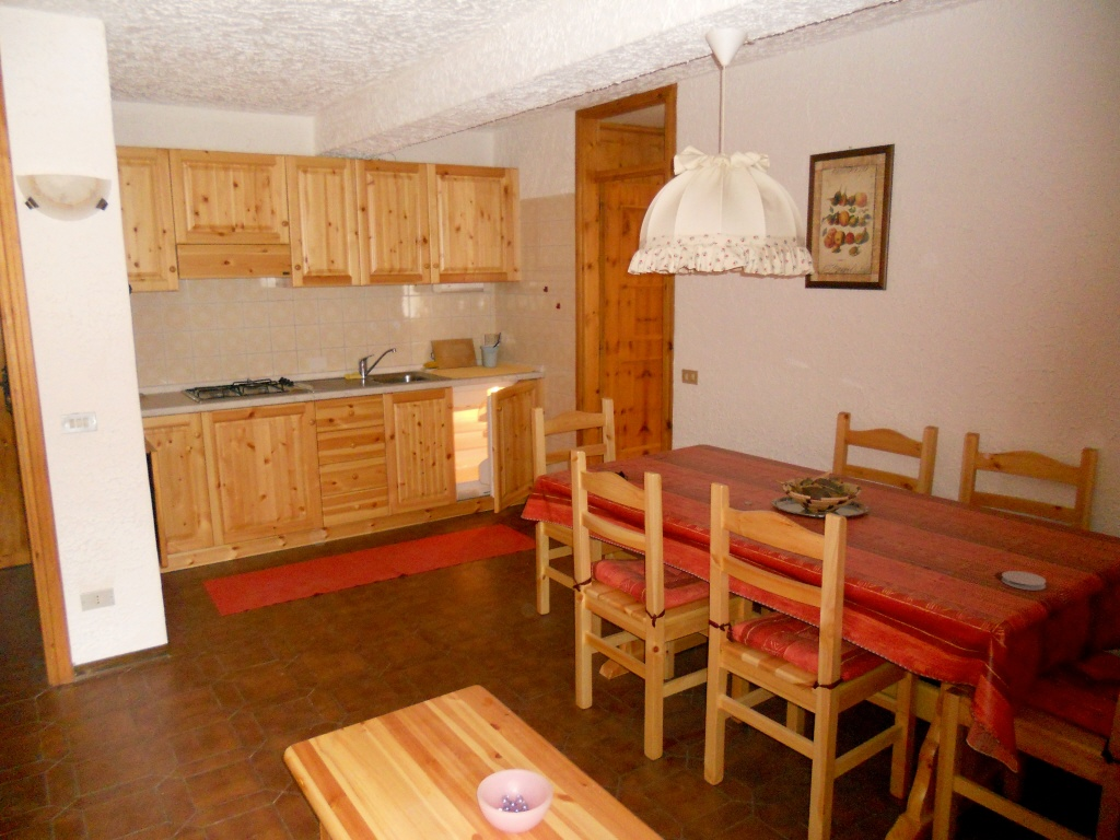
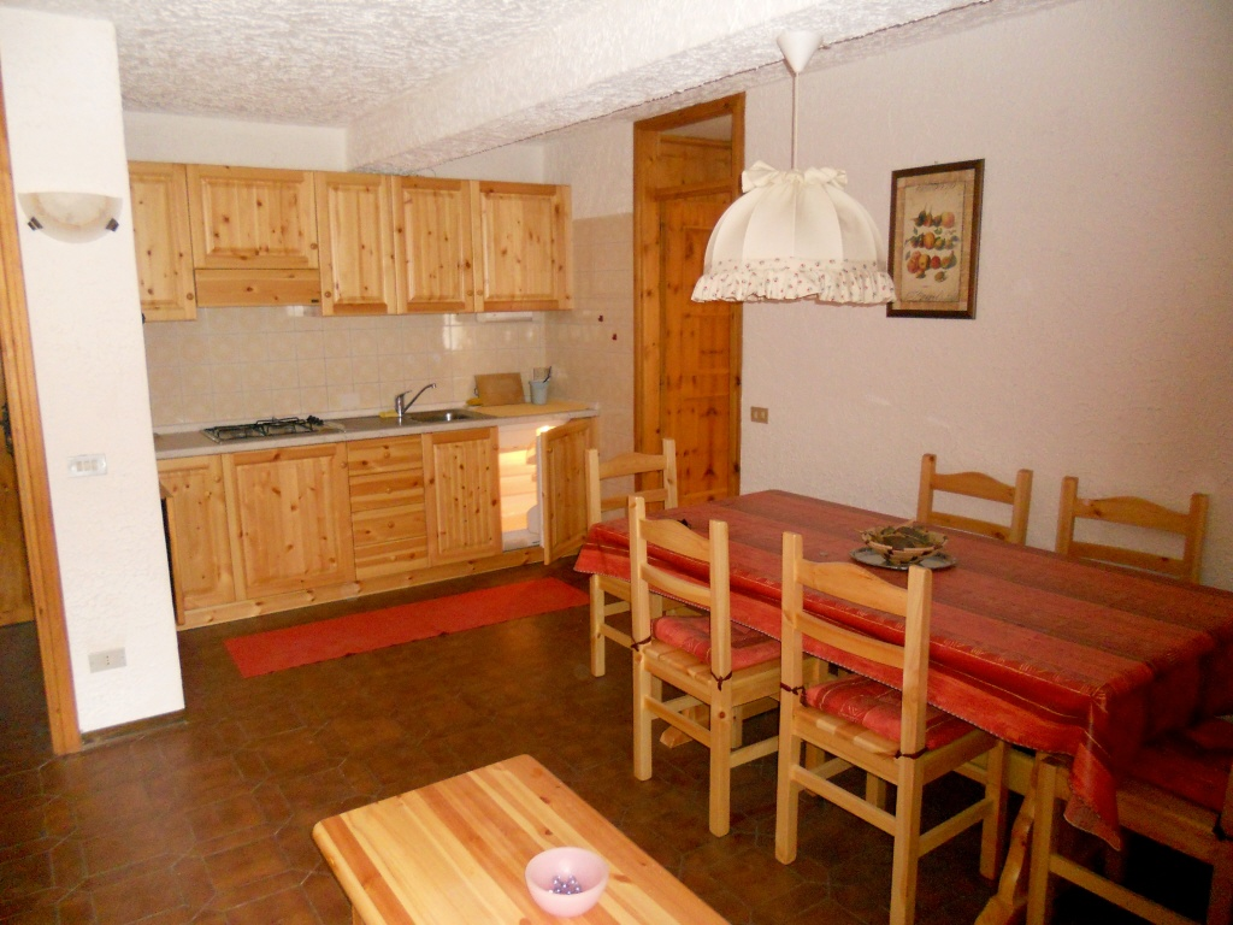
- coaster (1023, 580)
